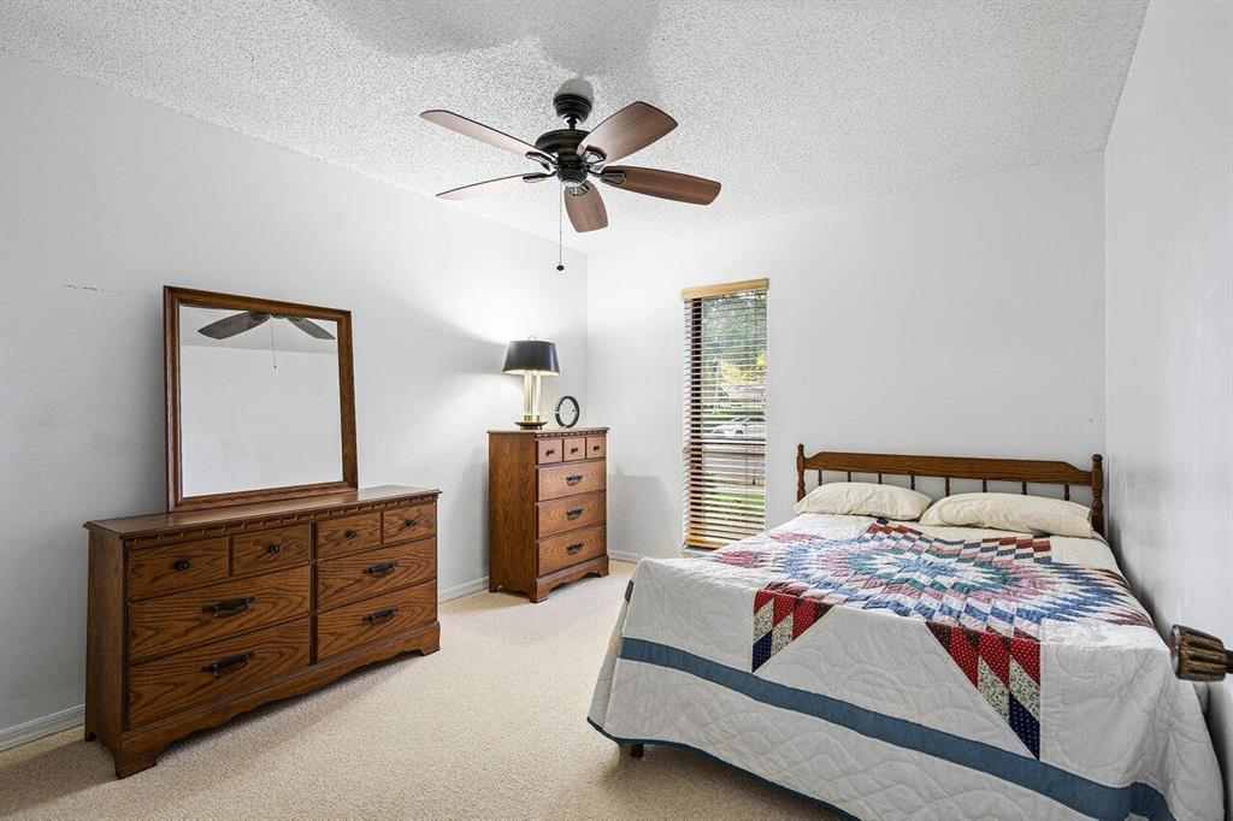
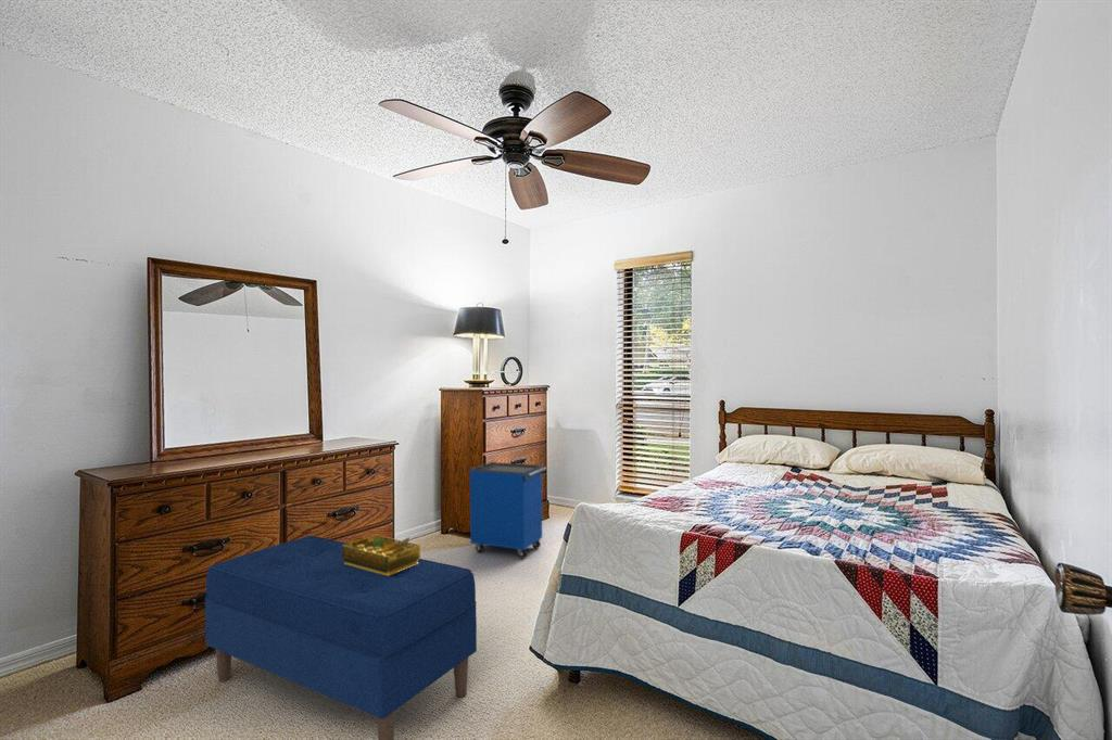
+ decorative tray (381, 549)
+ bench (338, 626)
+ cabinet (509, 509)
